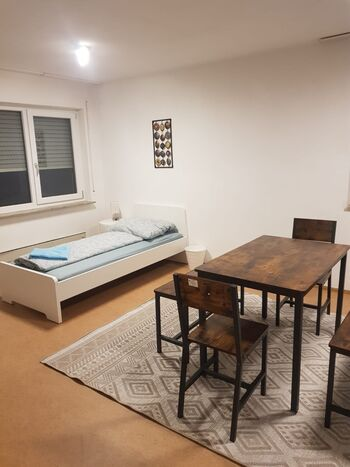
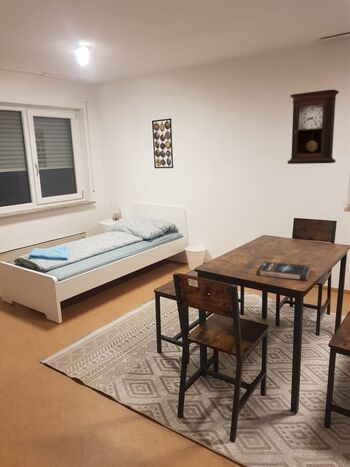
+ pendulum clock (311, 128)
+ book (283, 270)
